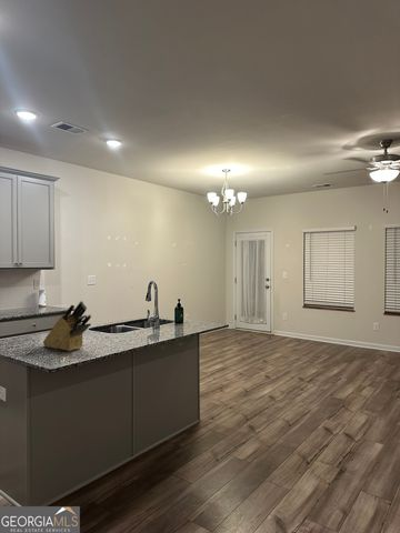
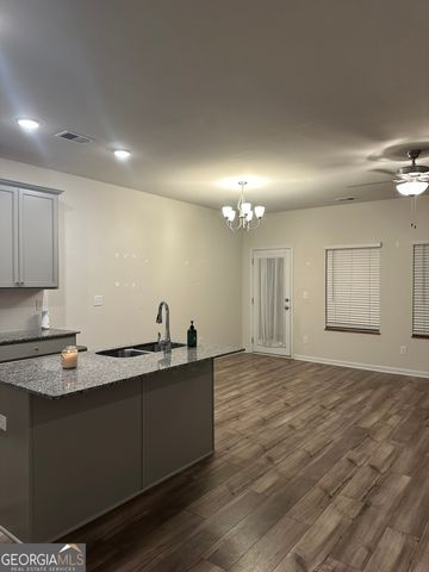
- knife block (67, 324)
